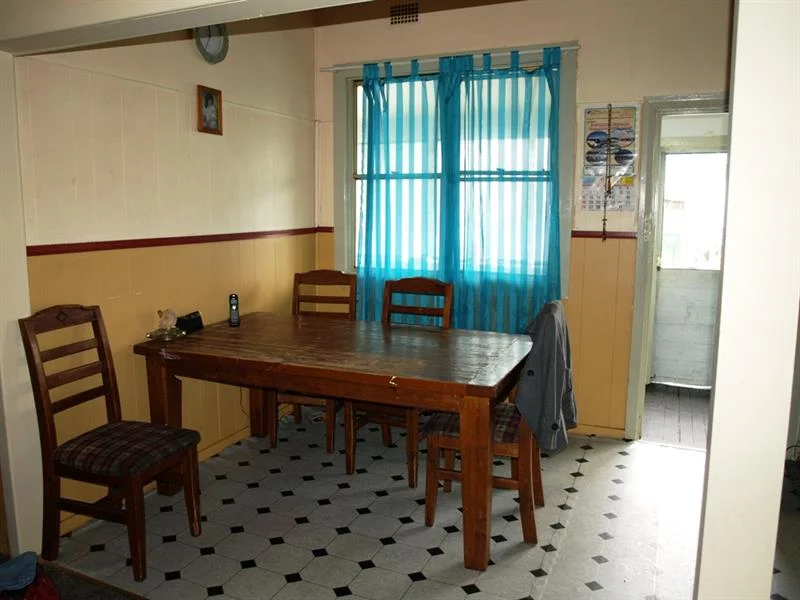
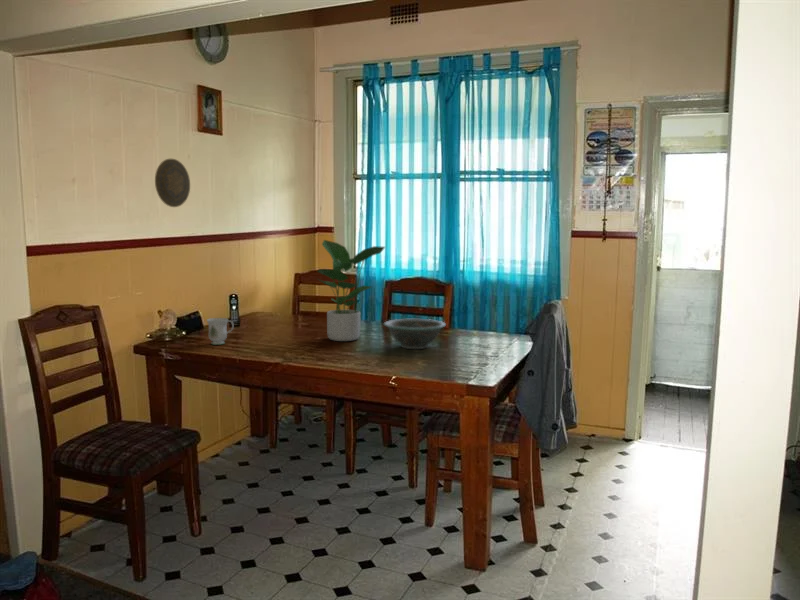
+ potted plant (343, 290)
+ decorative bowl (414, 335)
+ decorative plate (174, 183)
+ mug (221, 331)
